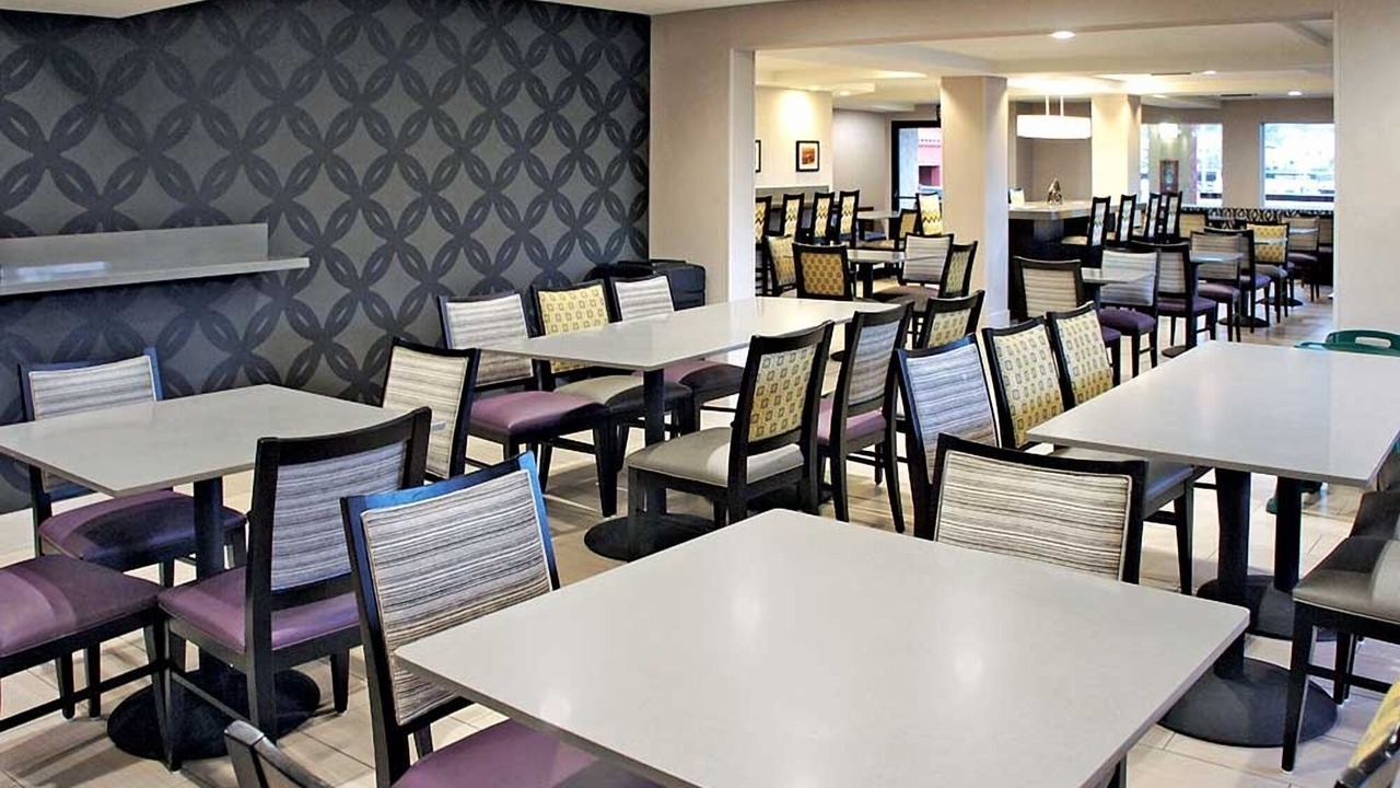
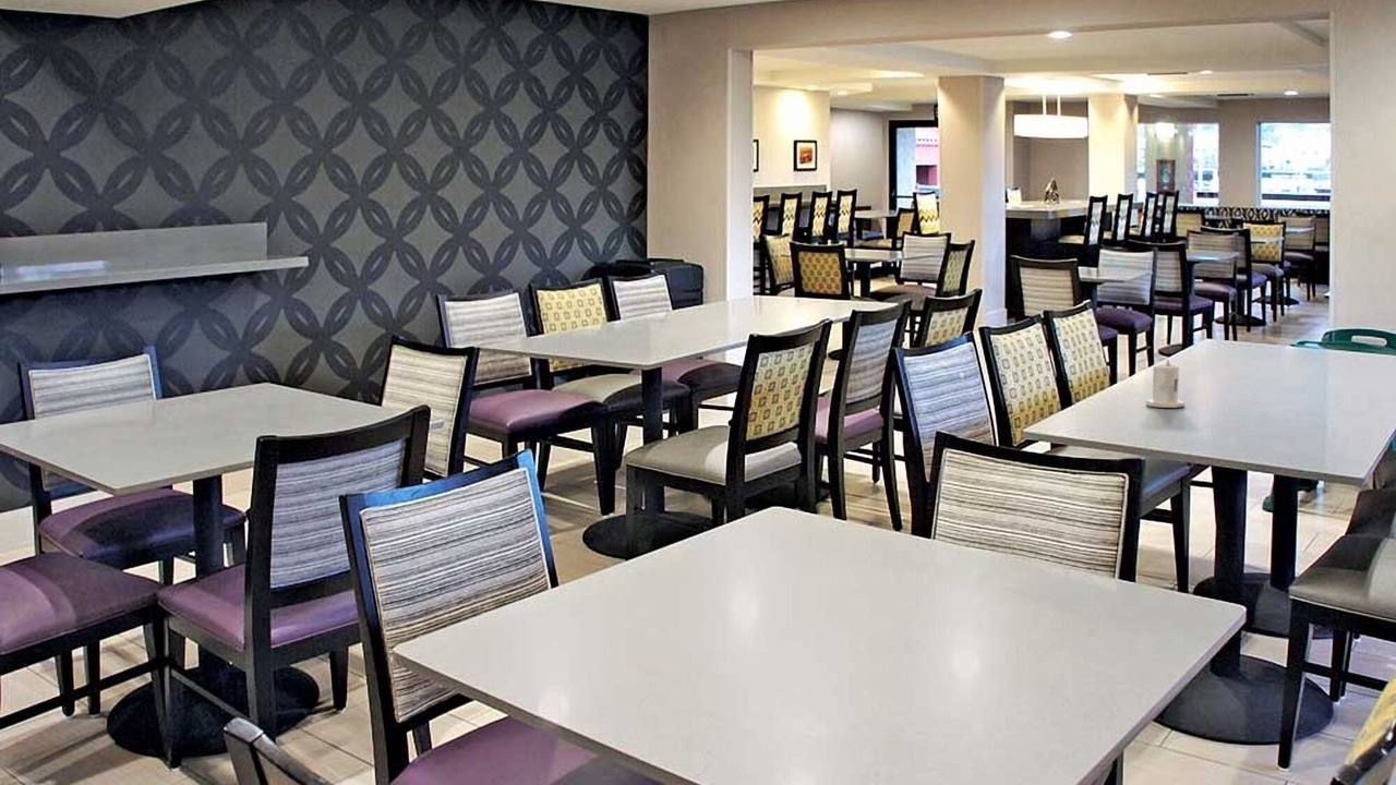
+ candle (1166, 383)
